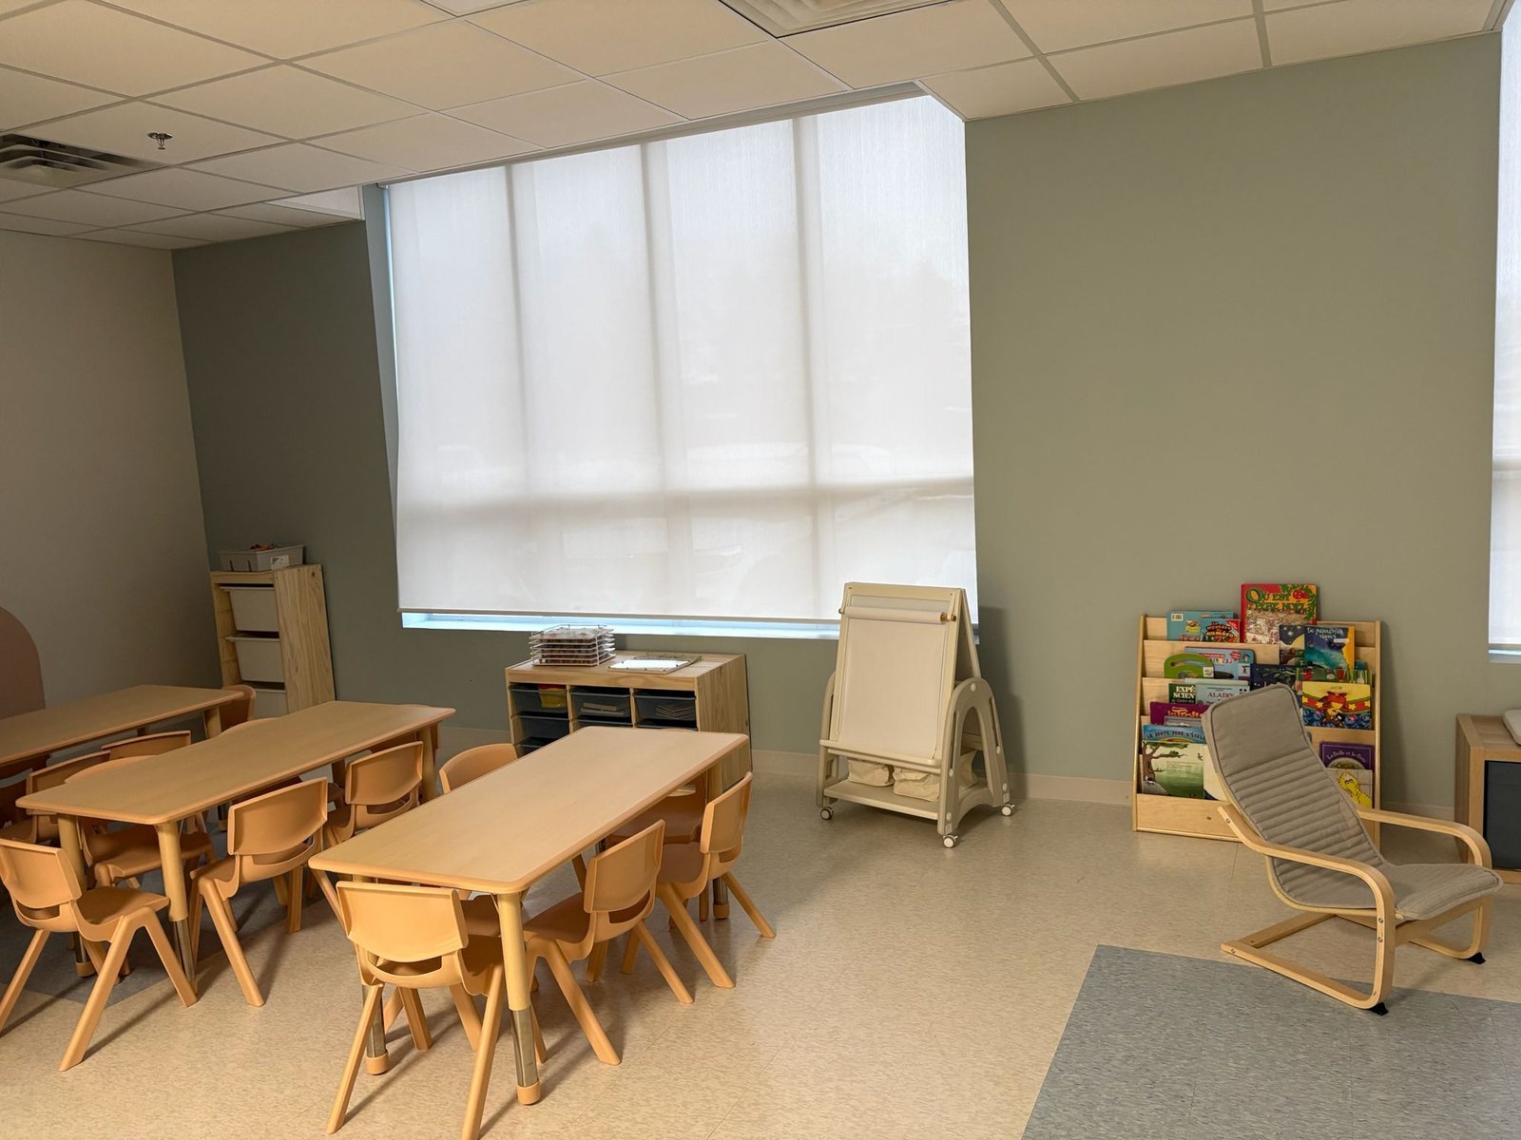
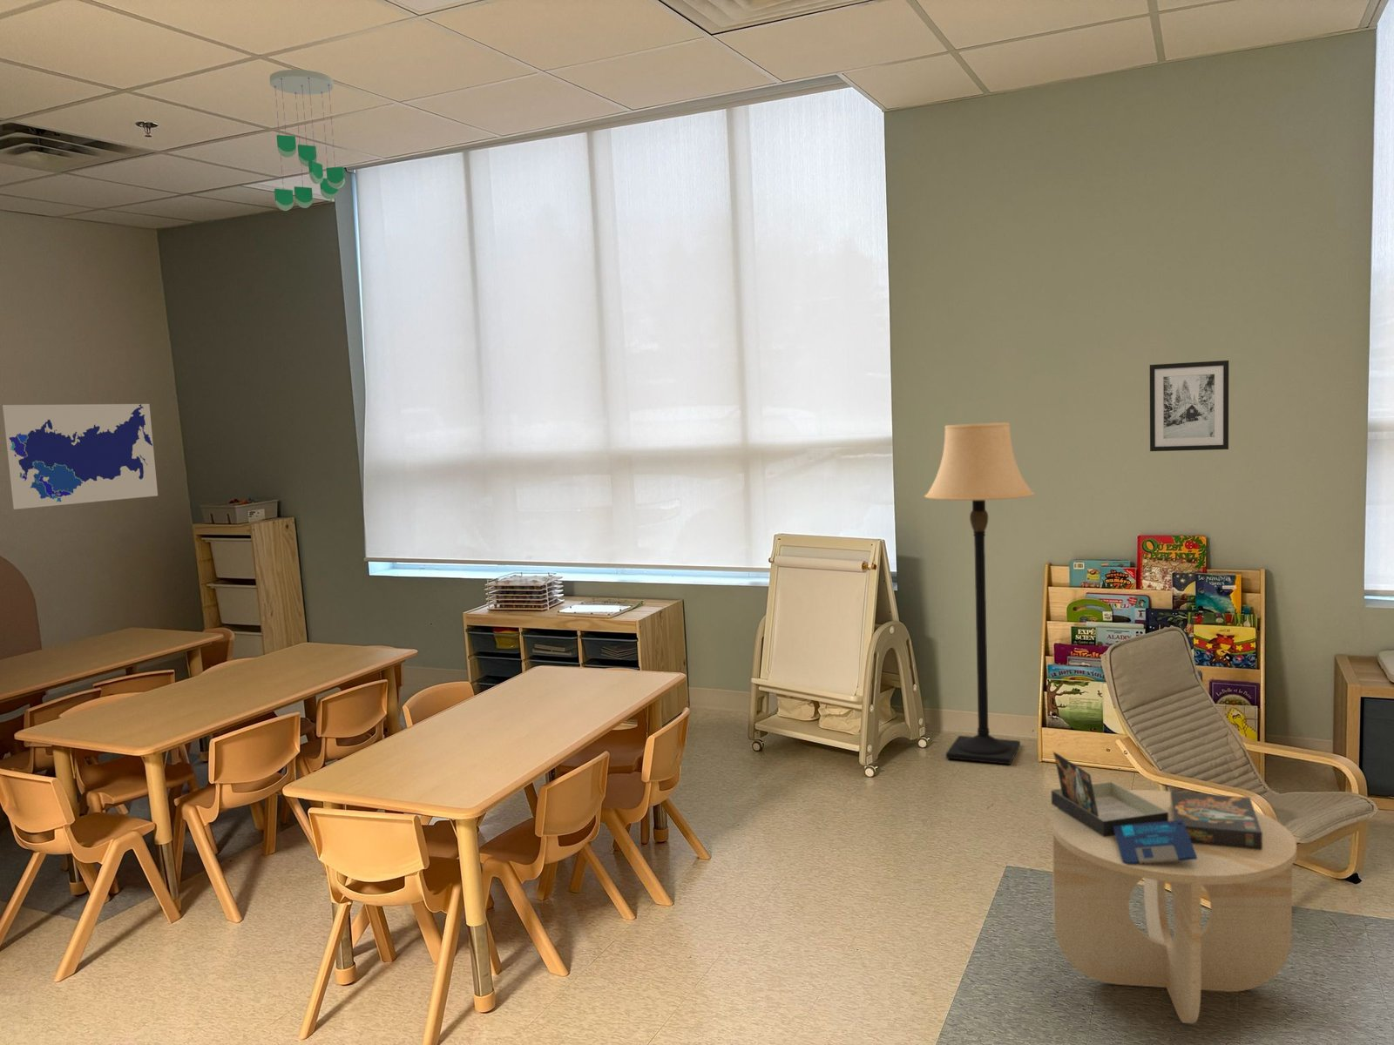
+ ceiling mobile (306, 145)
+ map (82, 453)
+ wall art (1189, 406)
+ lamp (980, 591)
+ board game (1170, 796)
+ side table (1166, 908)
